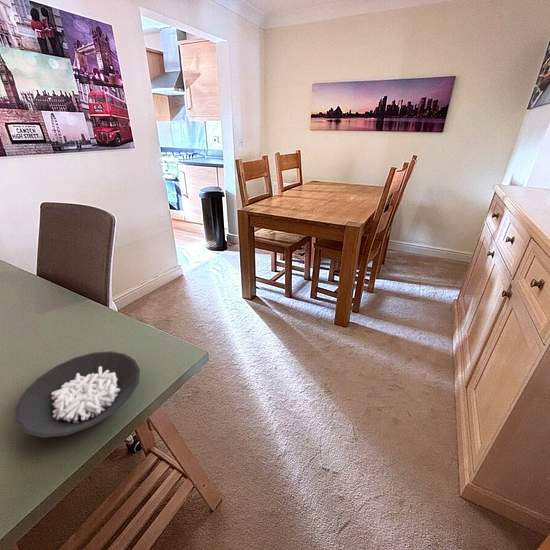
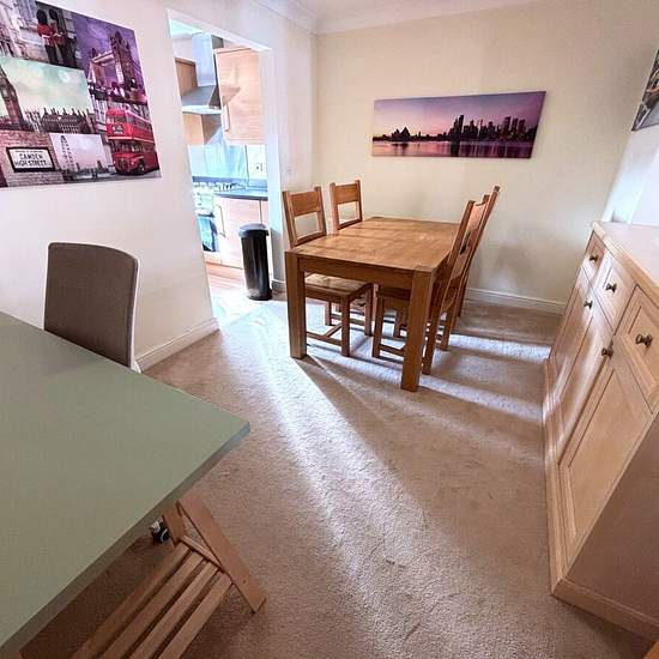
- cereal bowl (85, 396)
